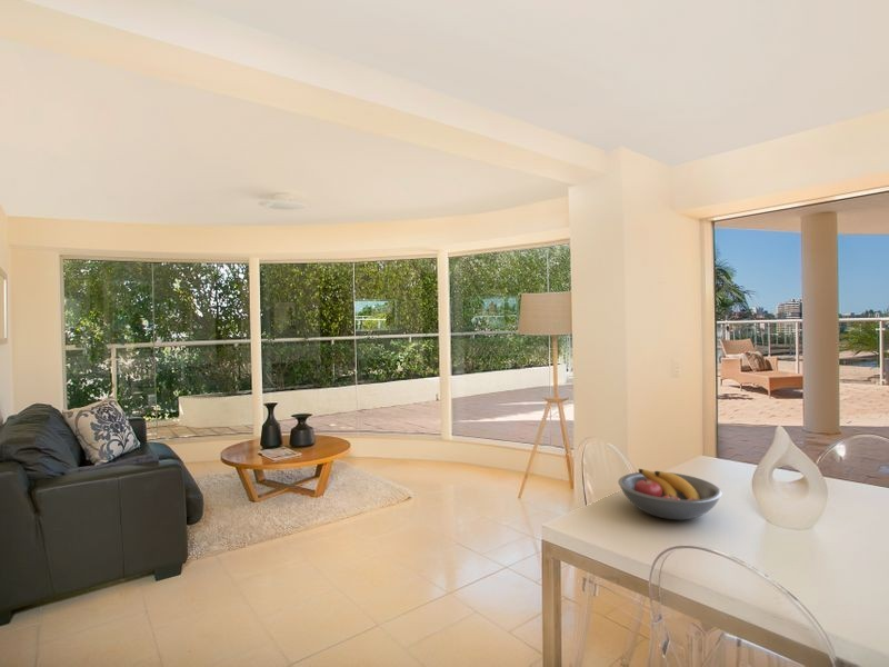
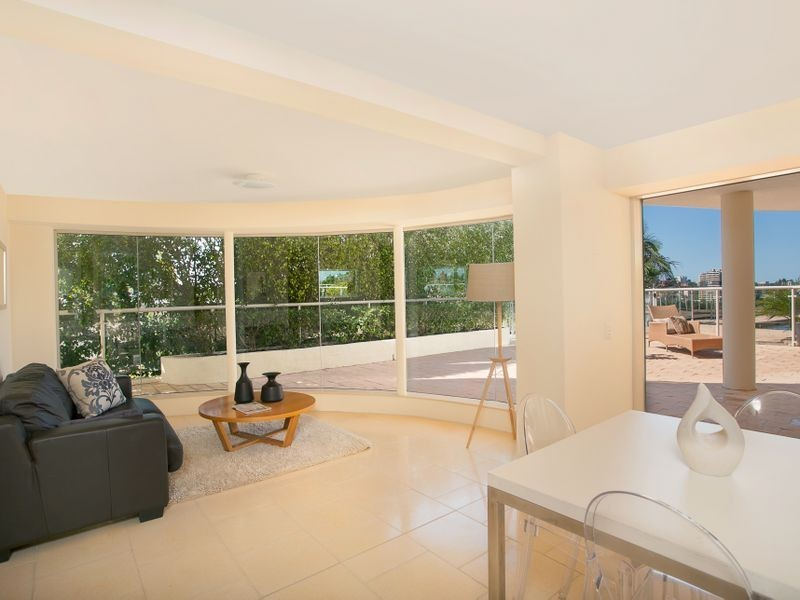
- fruit bowl (668, 495)
